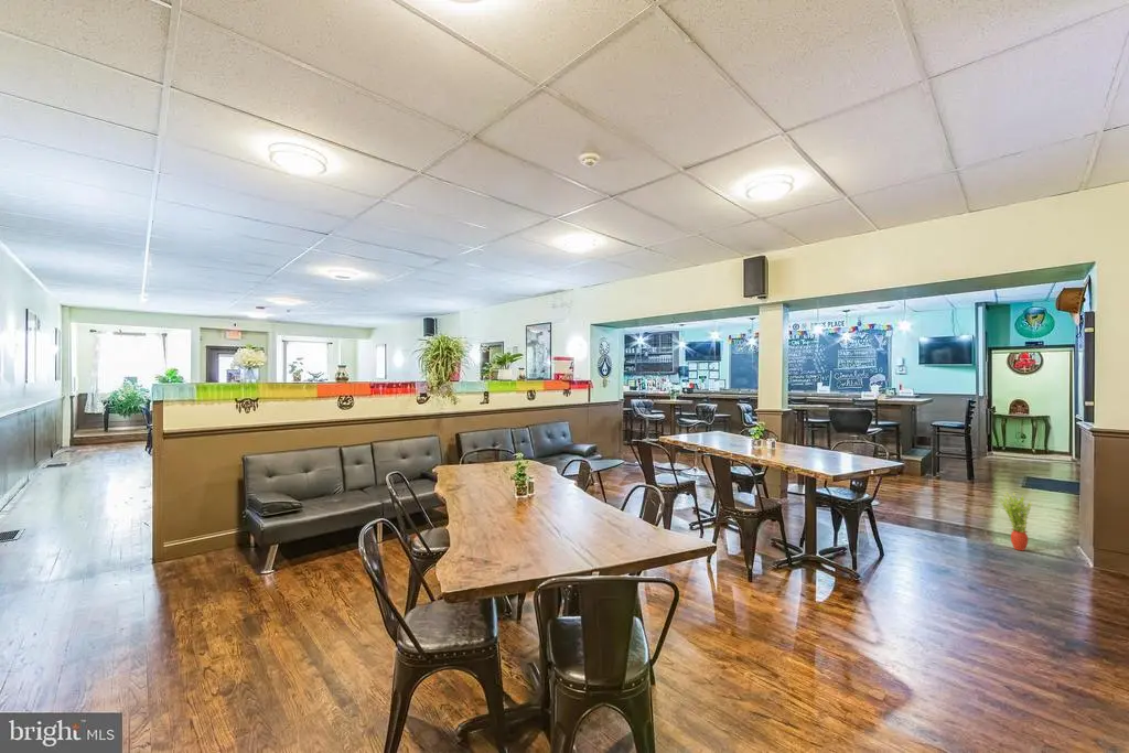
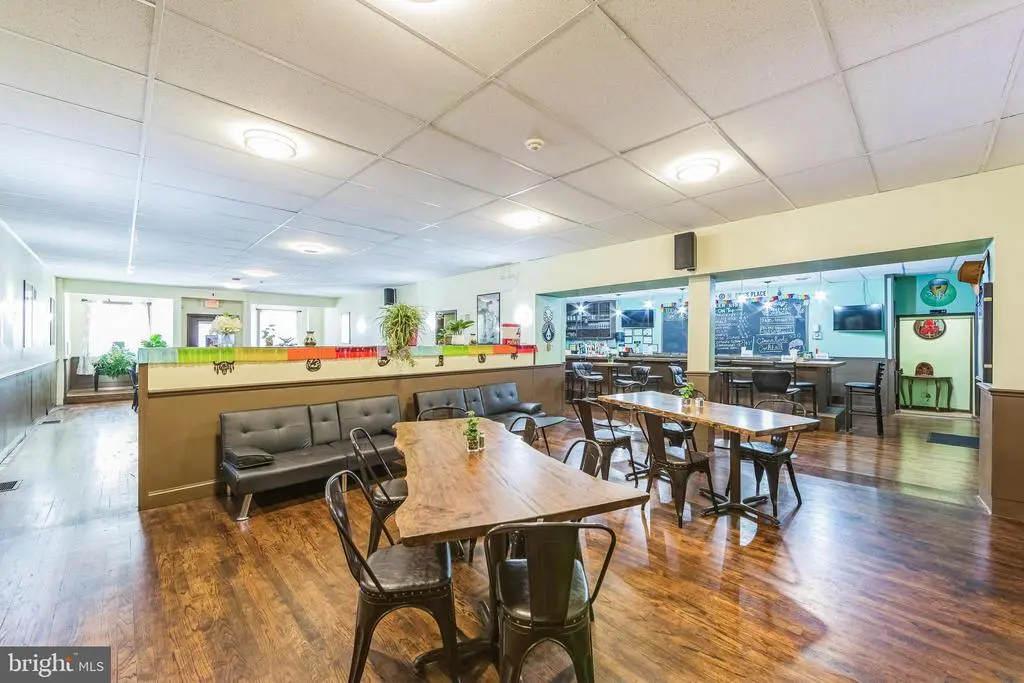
- potted plant (1015, 520)
